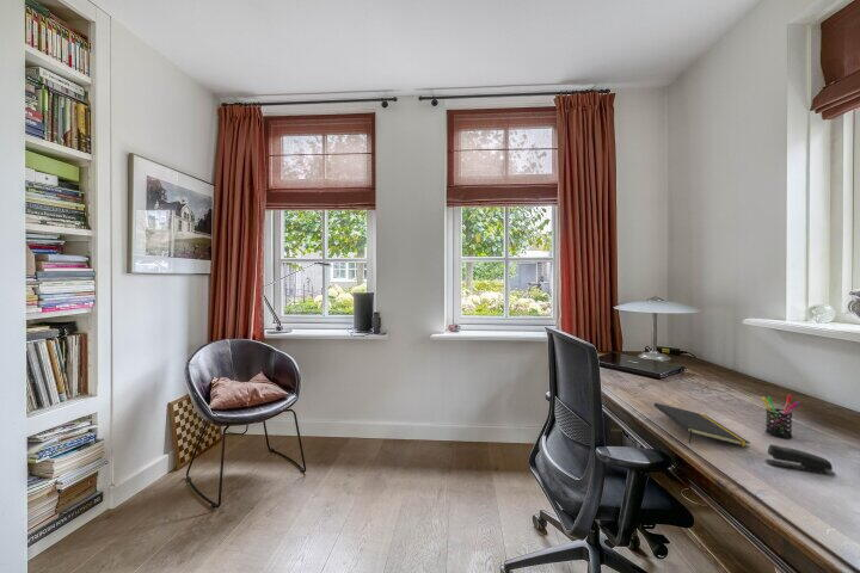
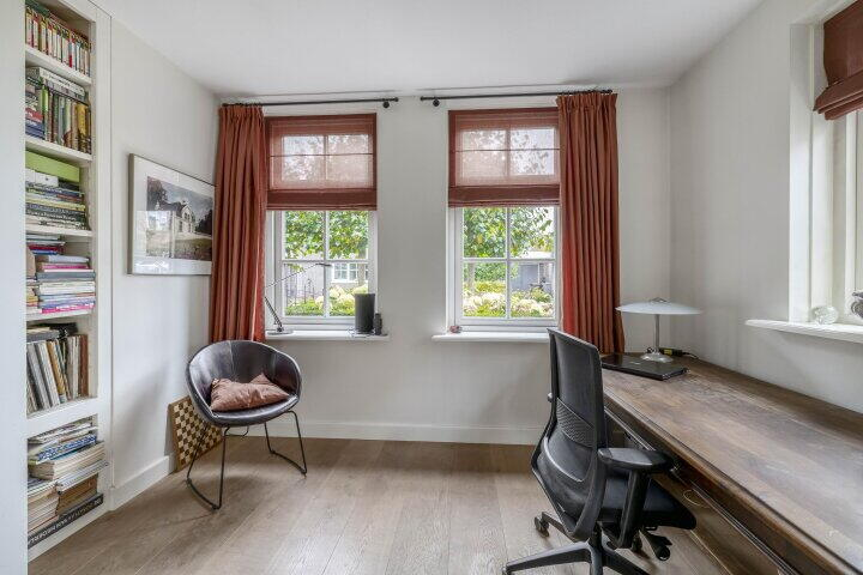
- pen holder (778, 413)
- stapler (799, 458)
- notepad (696, 423)
